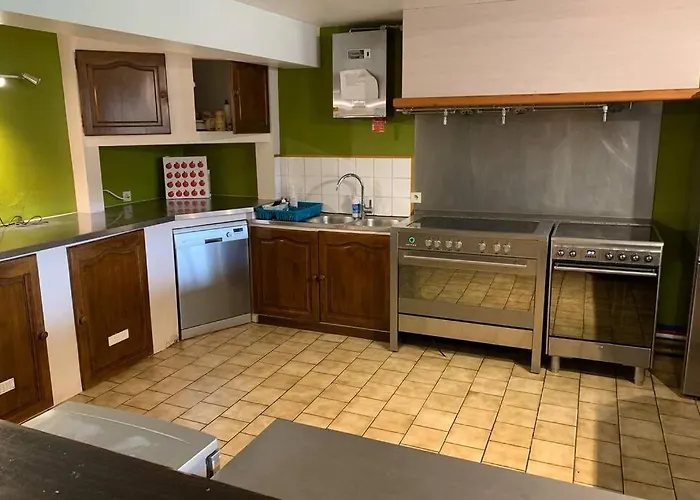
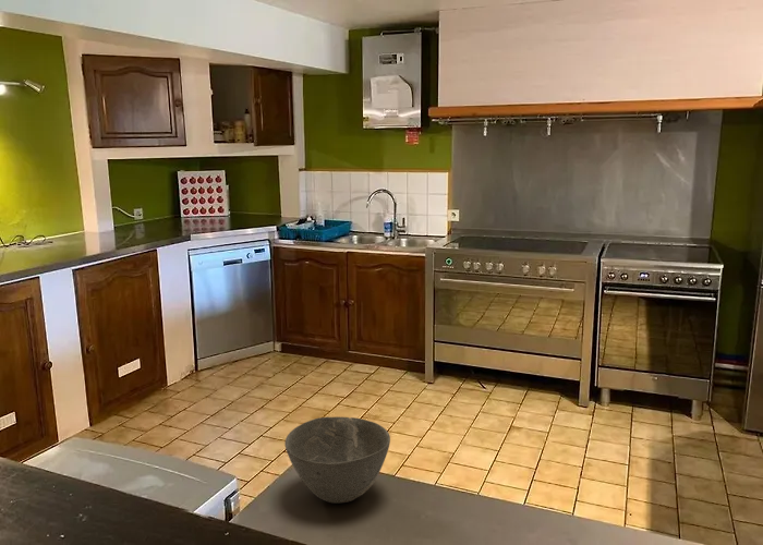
+ bowl (337, 464)
